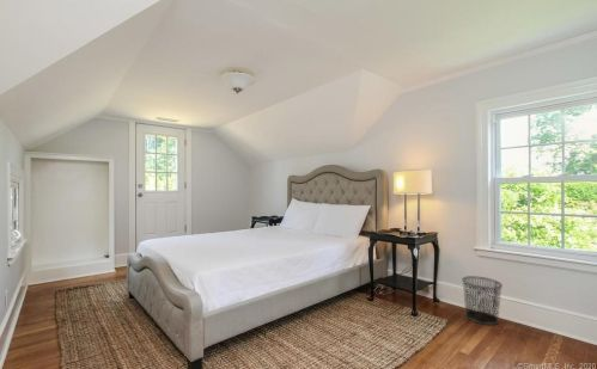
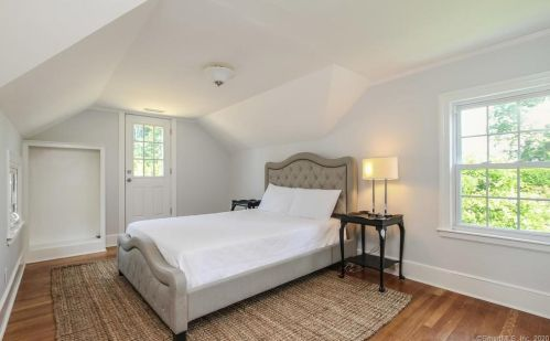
- waste bin (481, 300)
